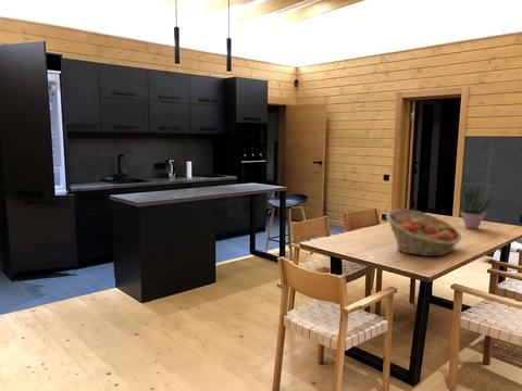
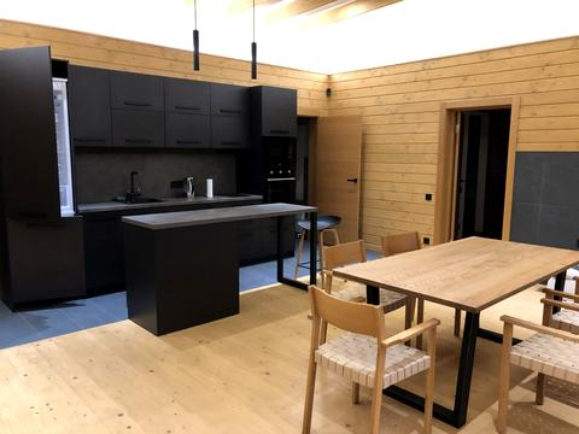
- fruit basket (422, 231)
- potted plant (474, 204)
